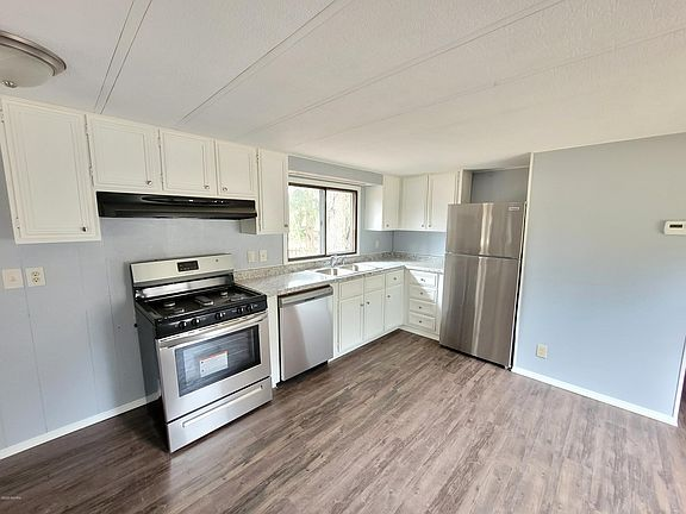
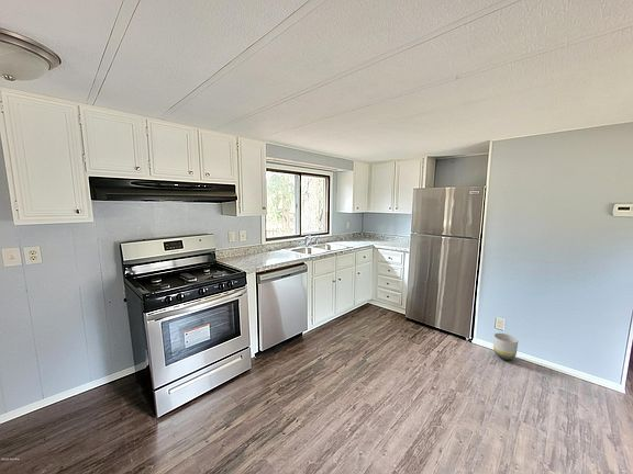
+ planter (504, 348)
